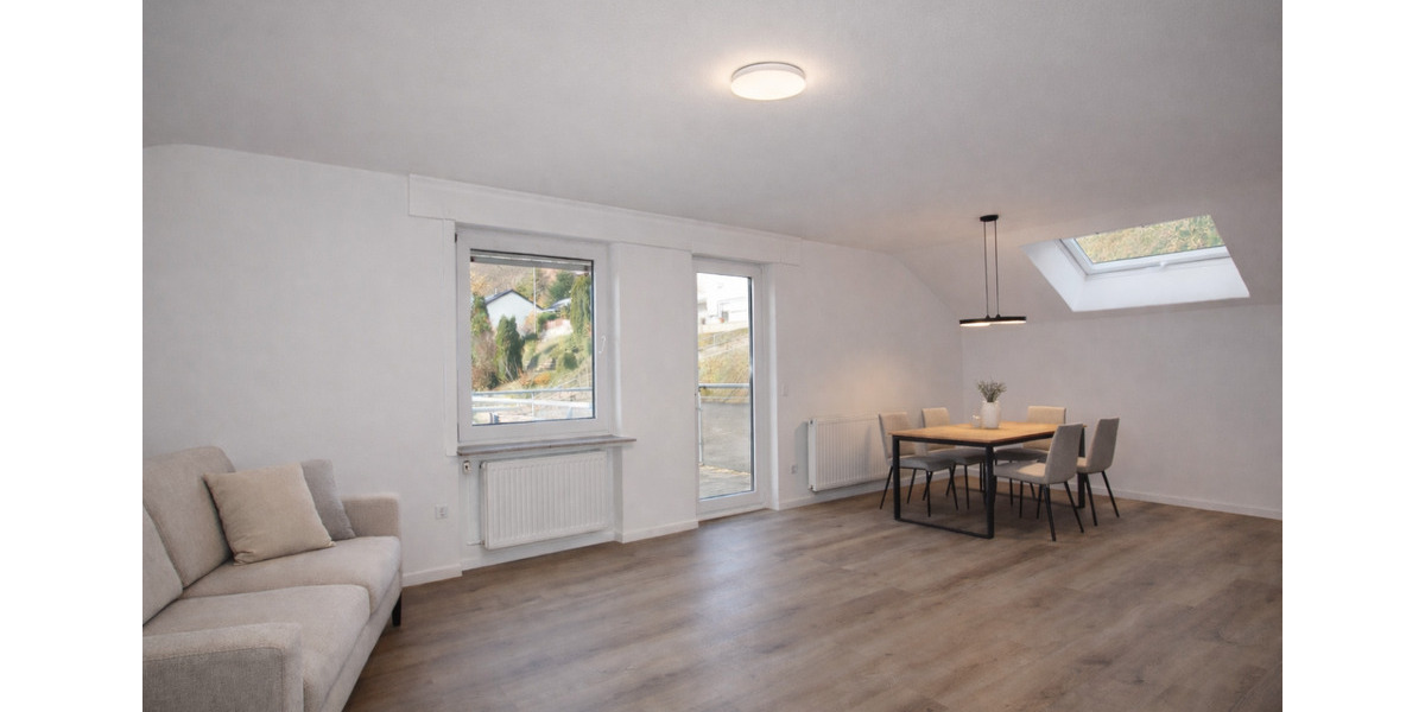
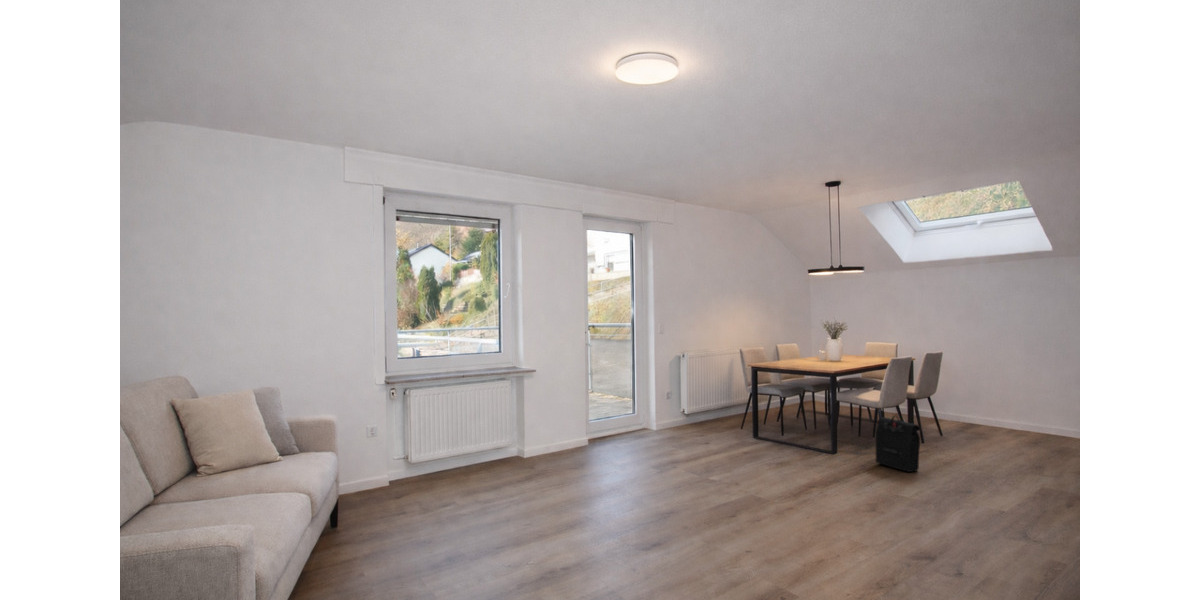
+ backpack (897, 441)
